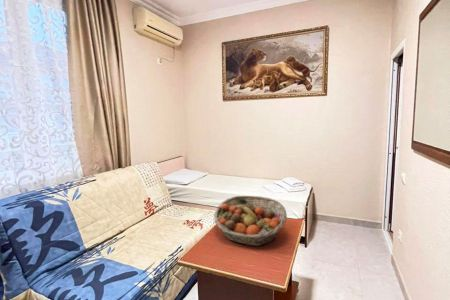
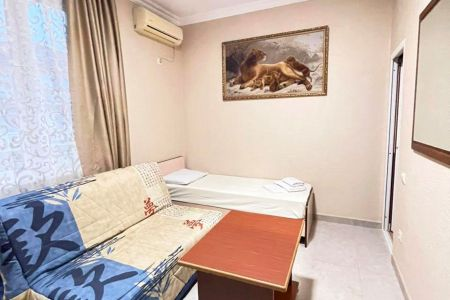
- fruit basket (249, 218)
